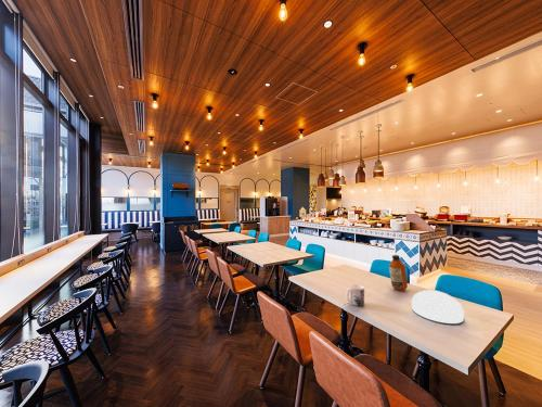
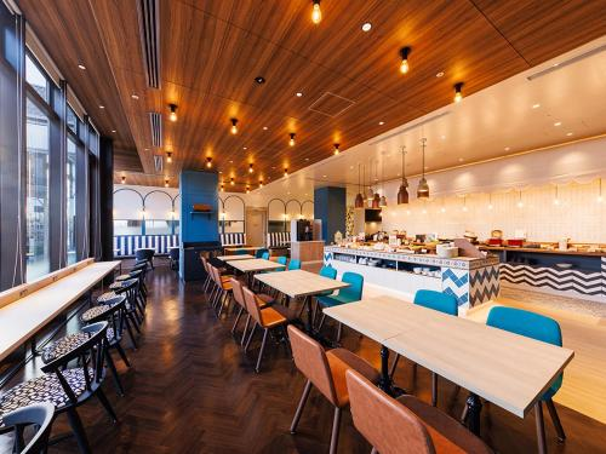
- plate (436, 302)
- mug (356, 295)
- bottle (398, 271)
